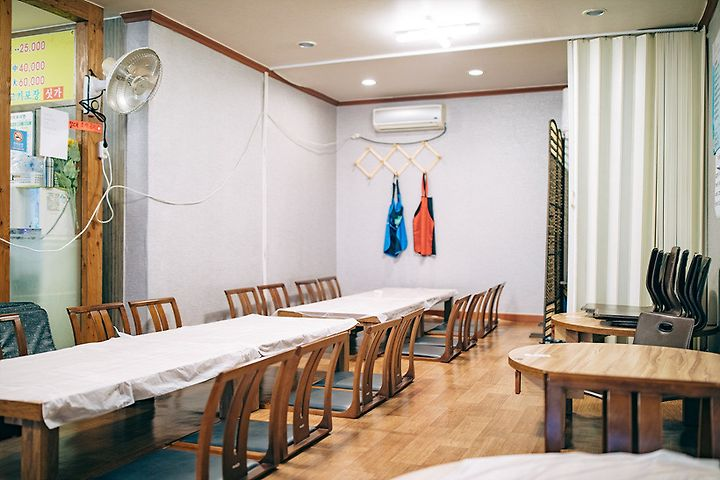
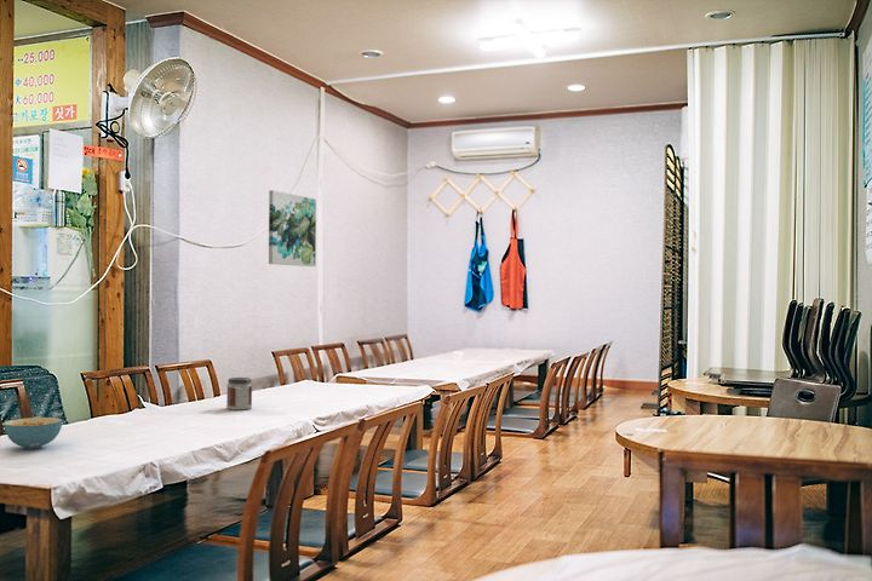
+ jar (239, 392)
+ wall art (293, 230)
+ cereal bowl (33, 433)
